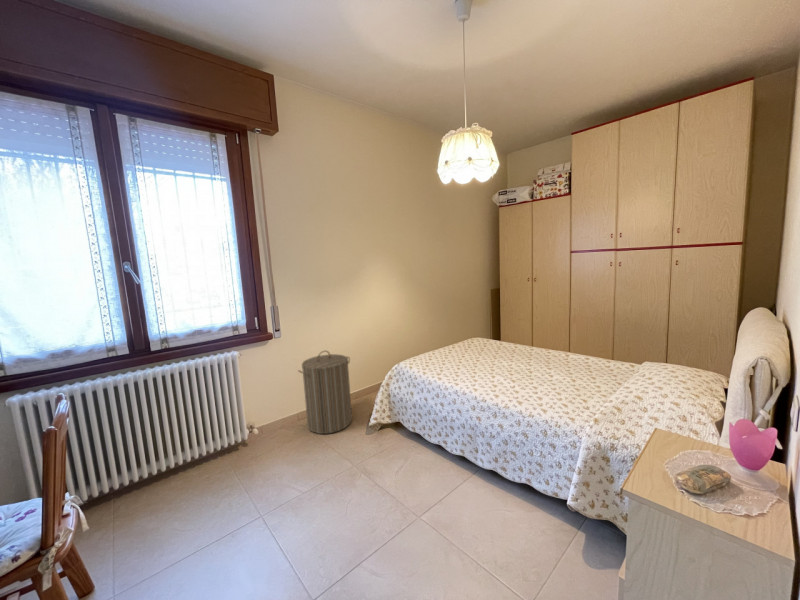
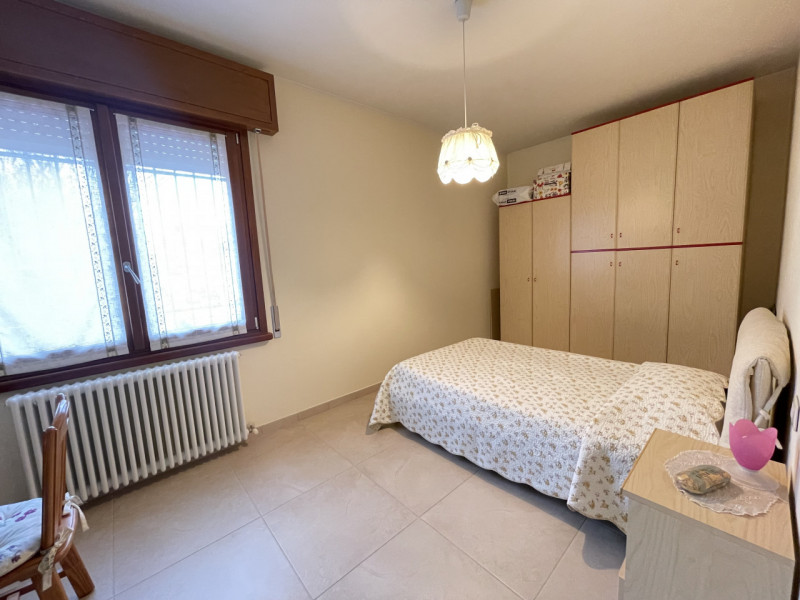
- laundry hamper (327, 387)
